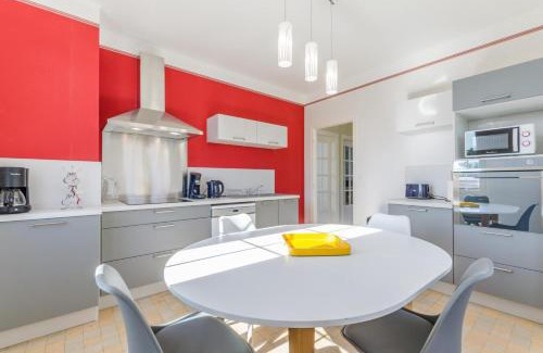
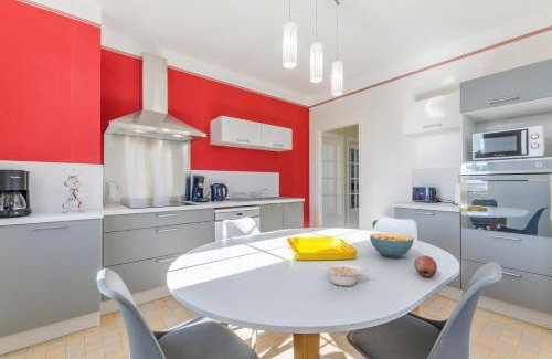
+ legume (344, 274)
+ cereal bowl (391, 246)
+ fruit (425, 265)
